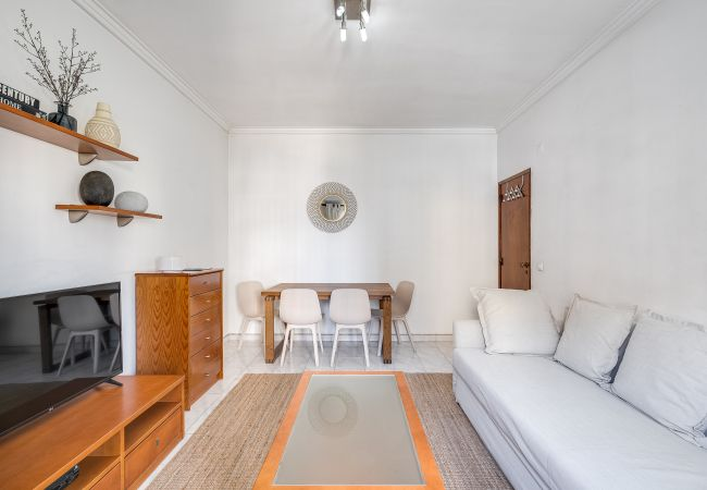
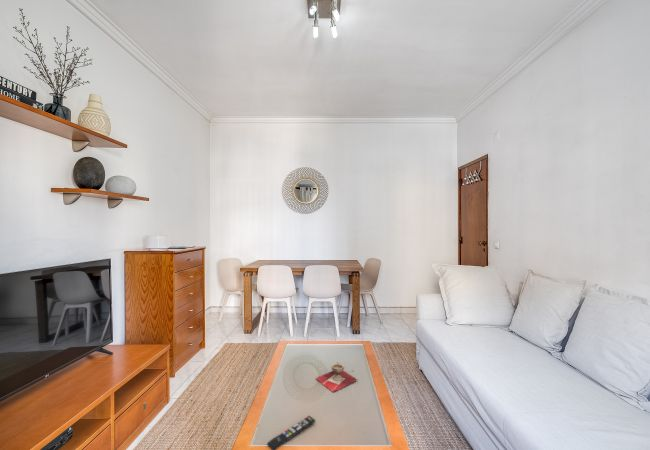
+ remote control (292, 432)
+ decorative bowl (336, 373)
